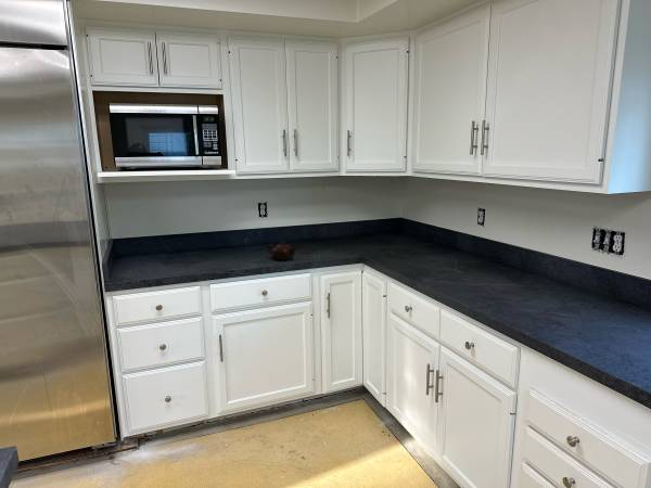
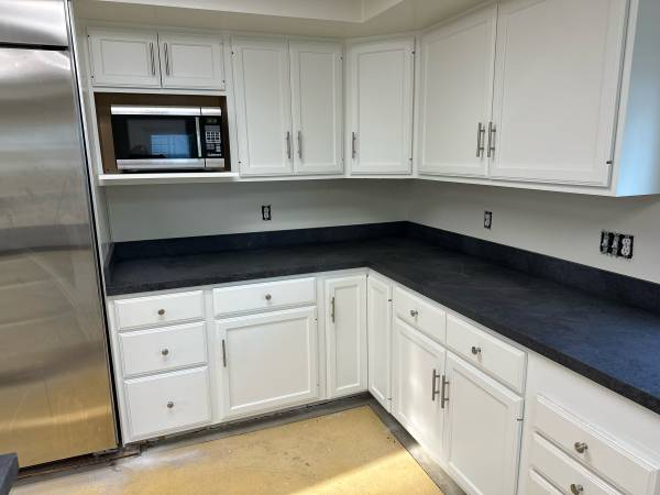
- teapot (282, 249)
